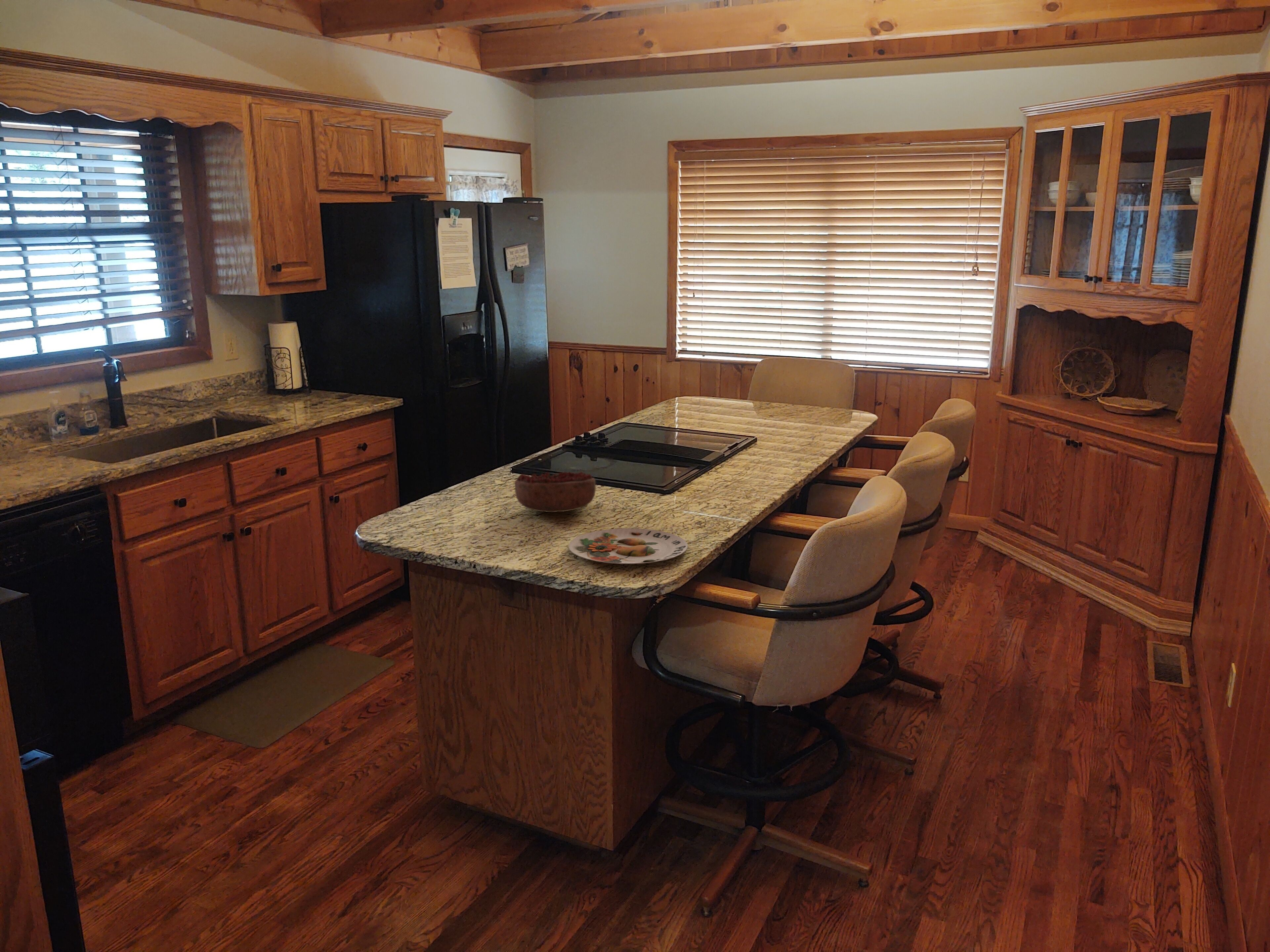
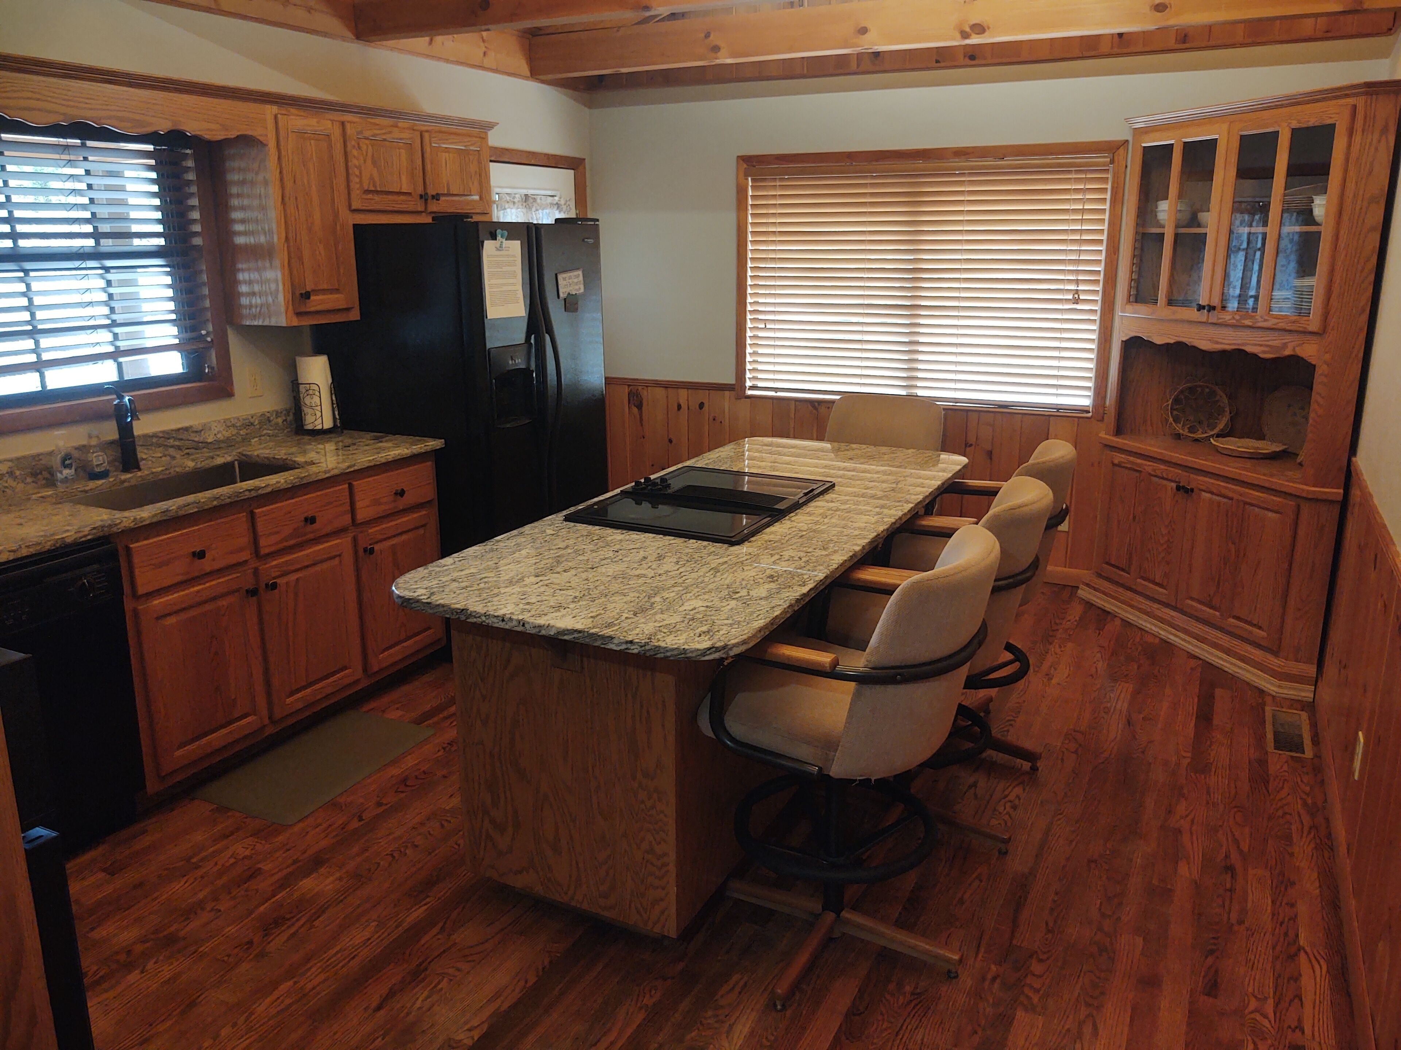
- plate (628, 547)
- decorative bowl (555, 490)
